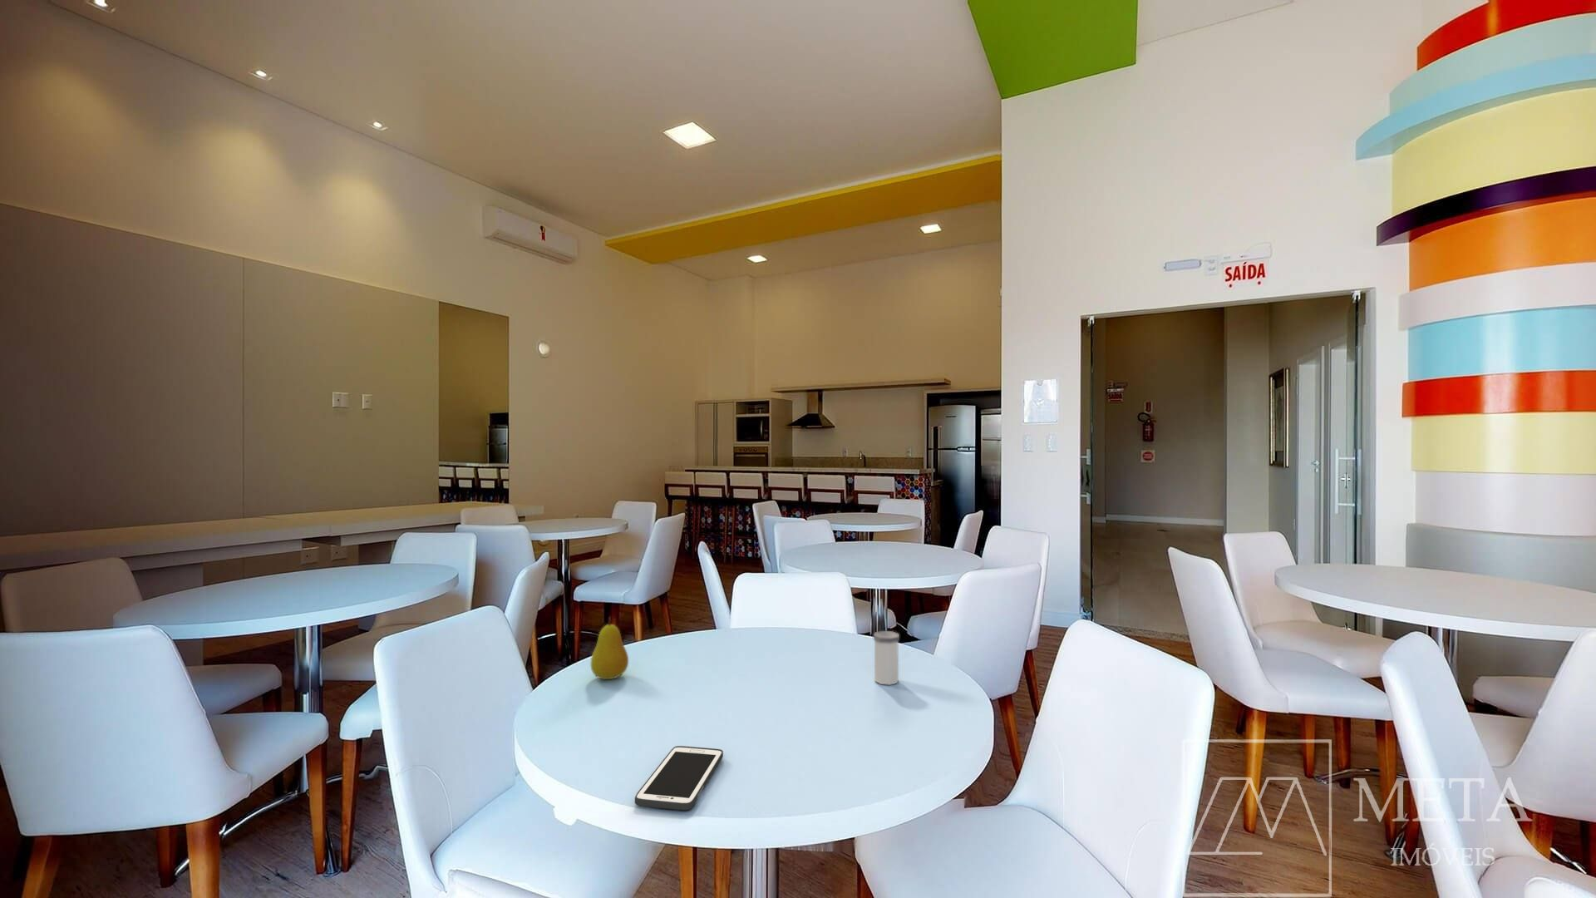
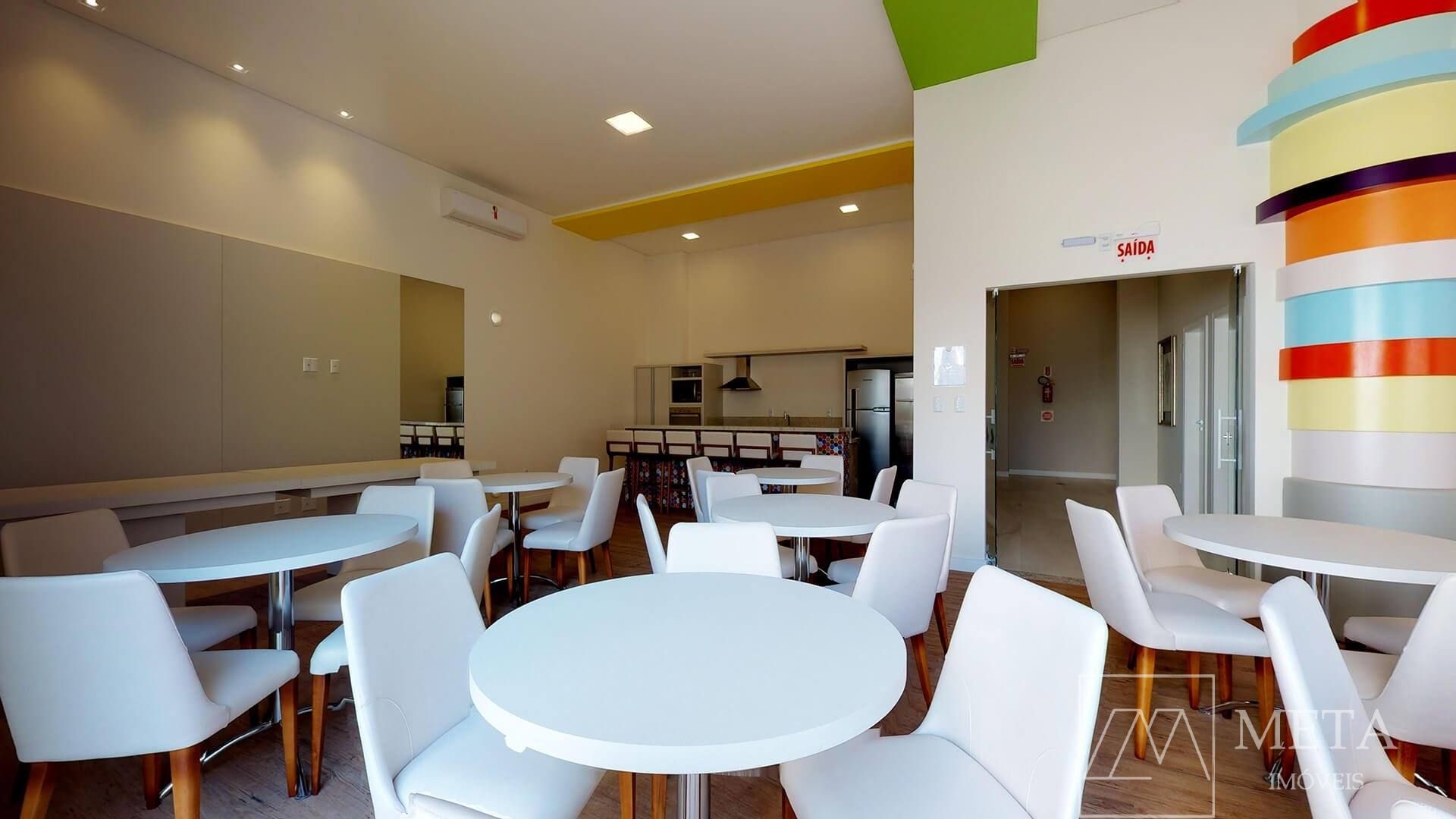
- cell phone (682, 775)
- salt shaker (886, 657)
- fruit (609, 646)
